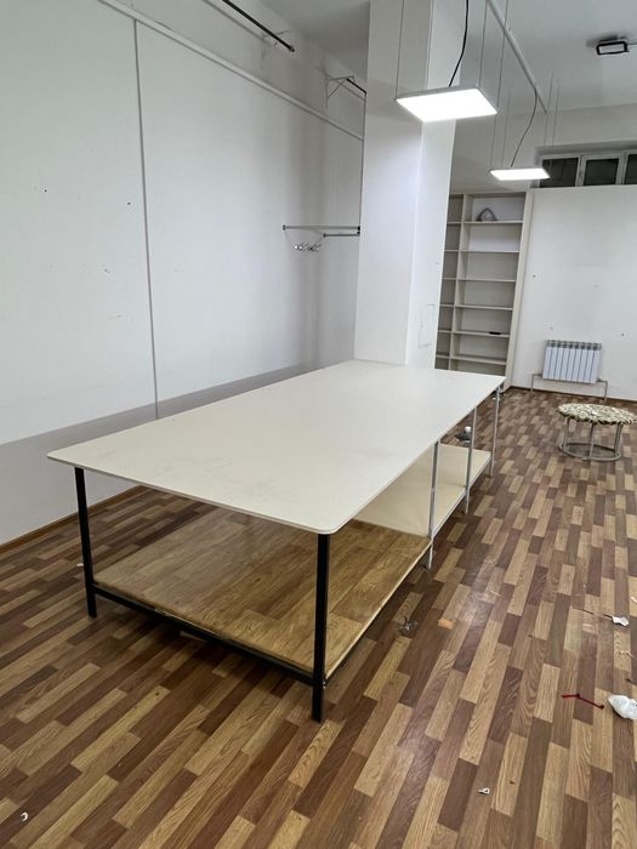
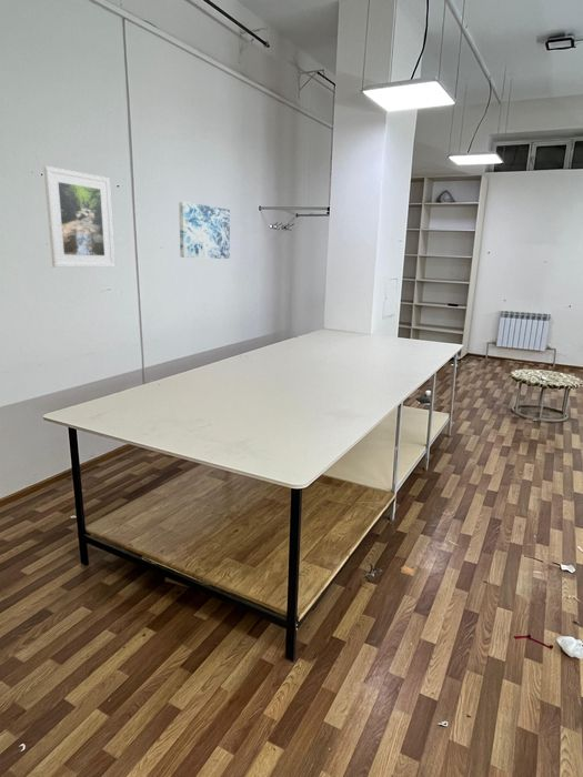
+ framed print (81, 221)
+ wall art (205, 232)
